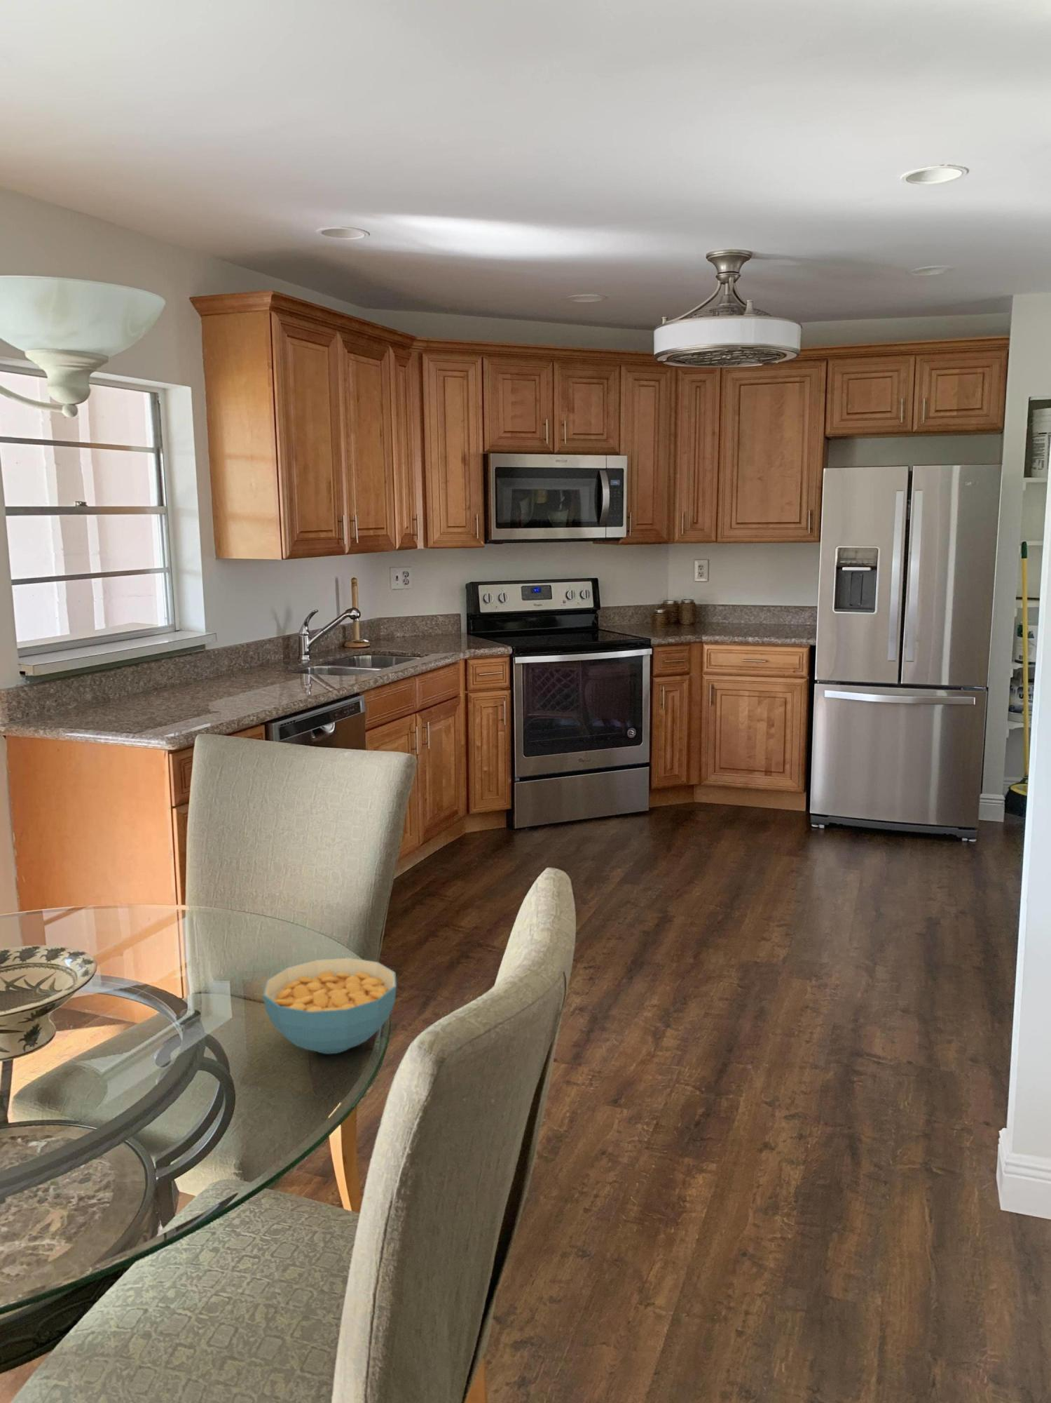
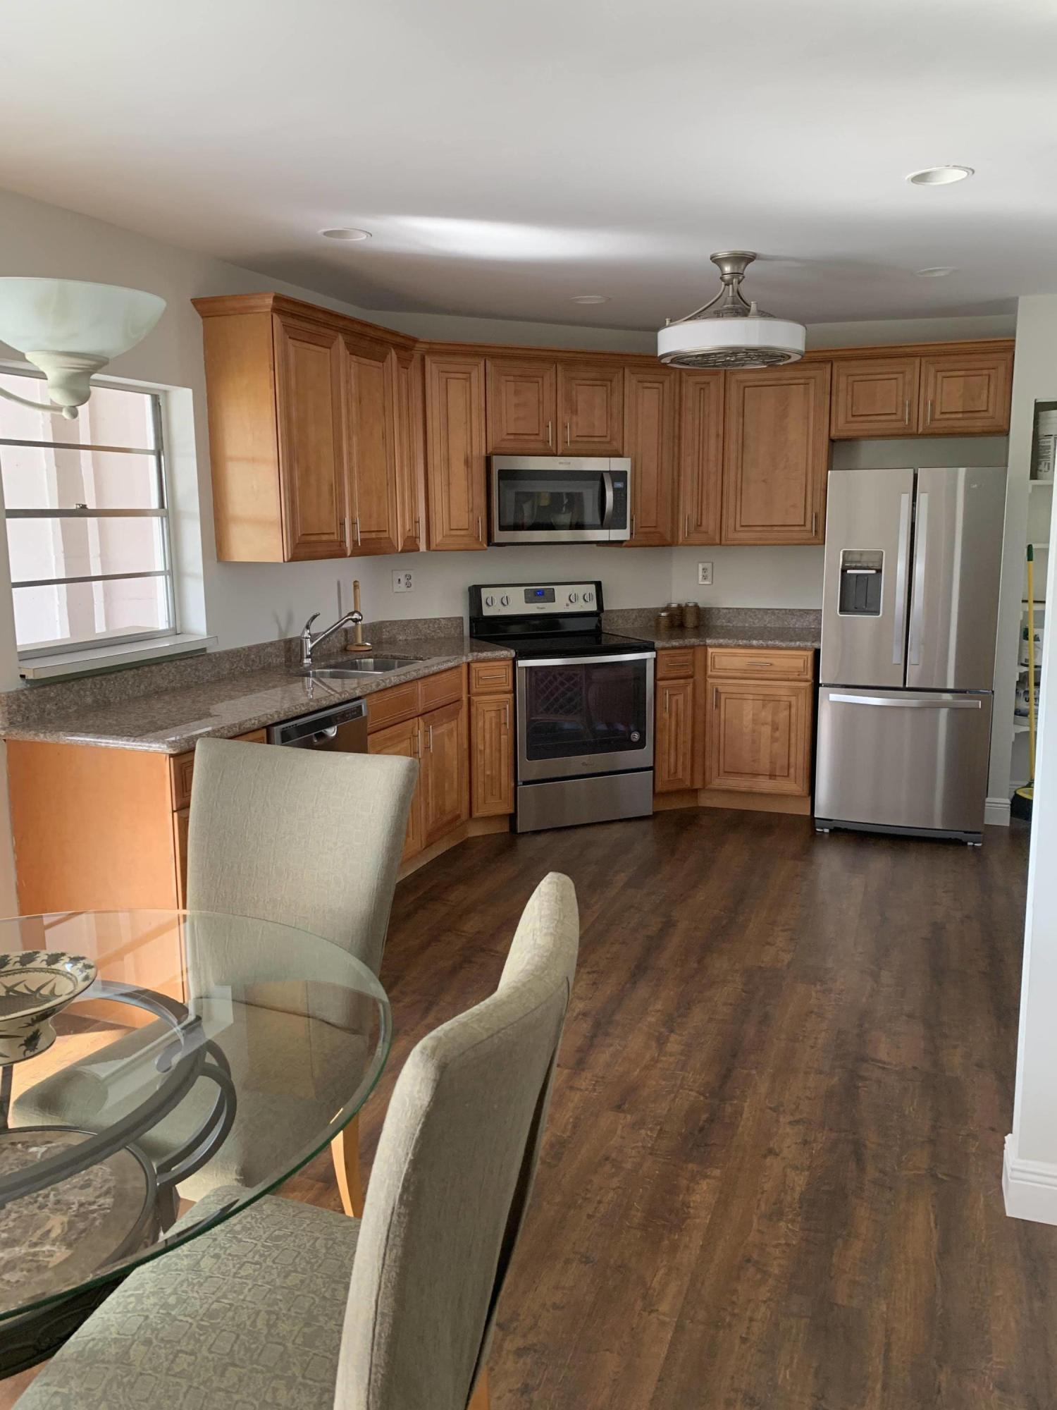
- cereal bowl (331, 1014)
